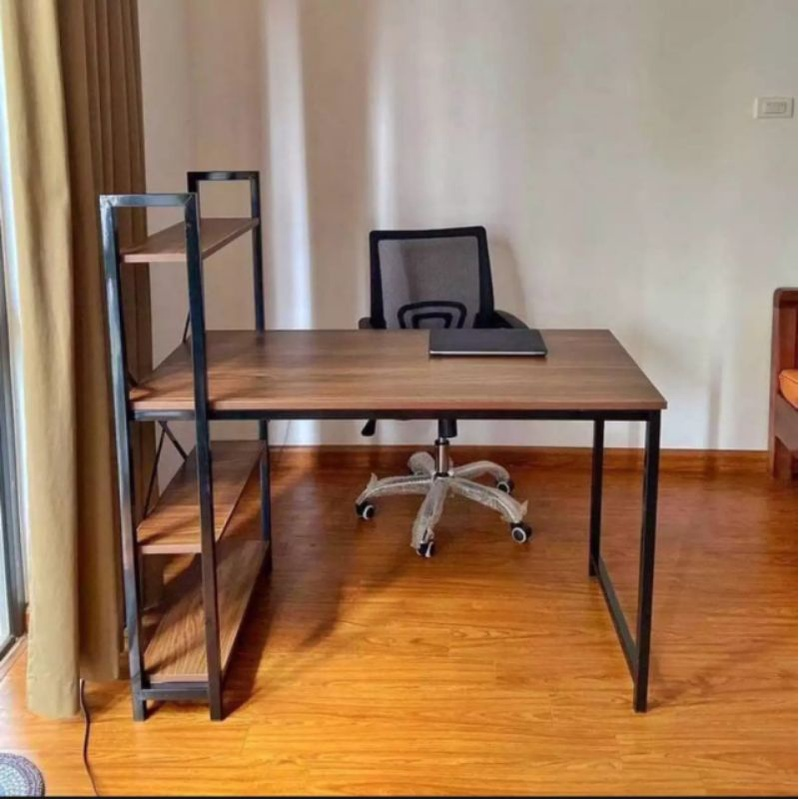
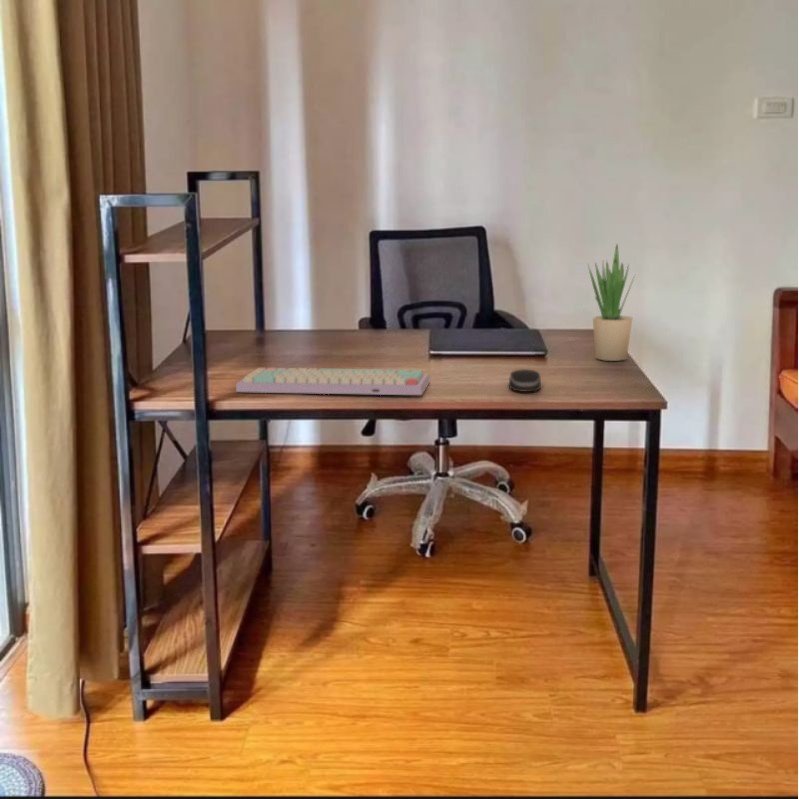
+ potted plant (609, 301)
+ keyboard (334, 380)
+ computer mouse (524, 377)
